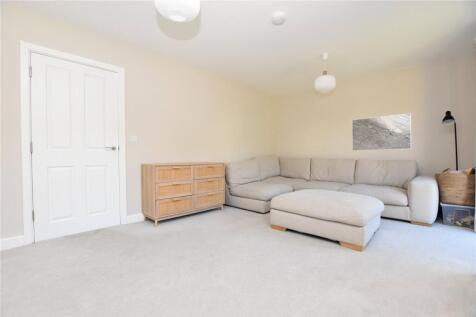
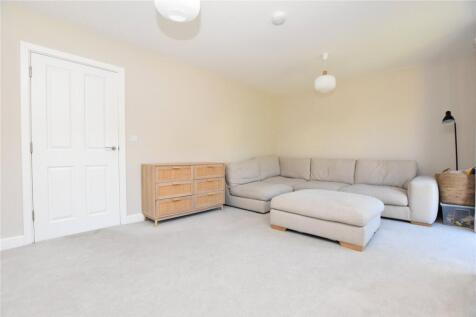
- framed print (379, 133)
